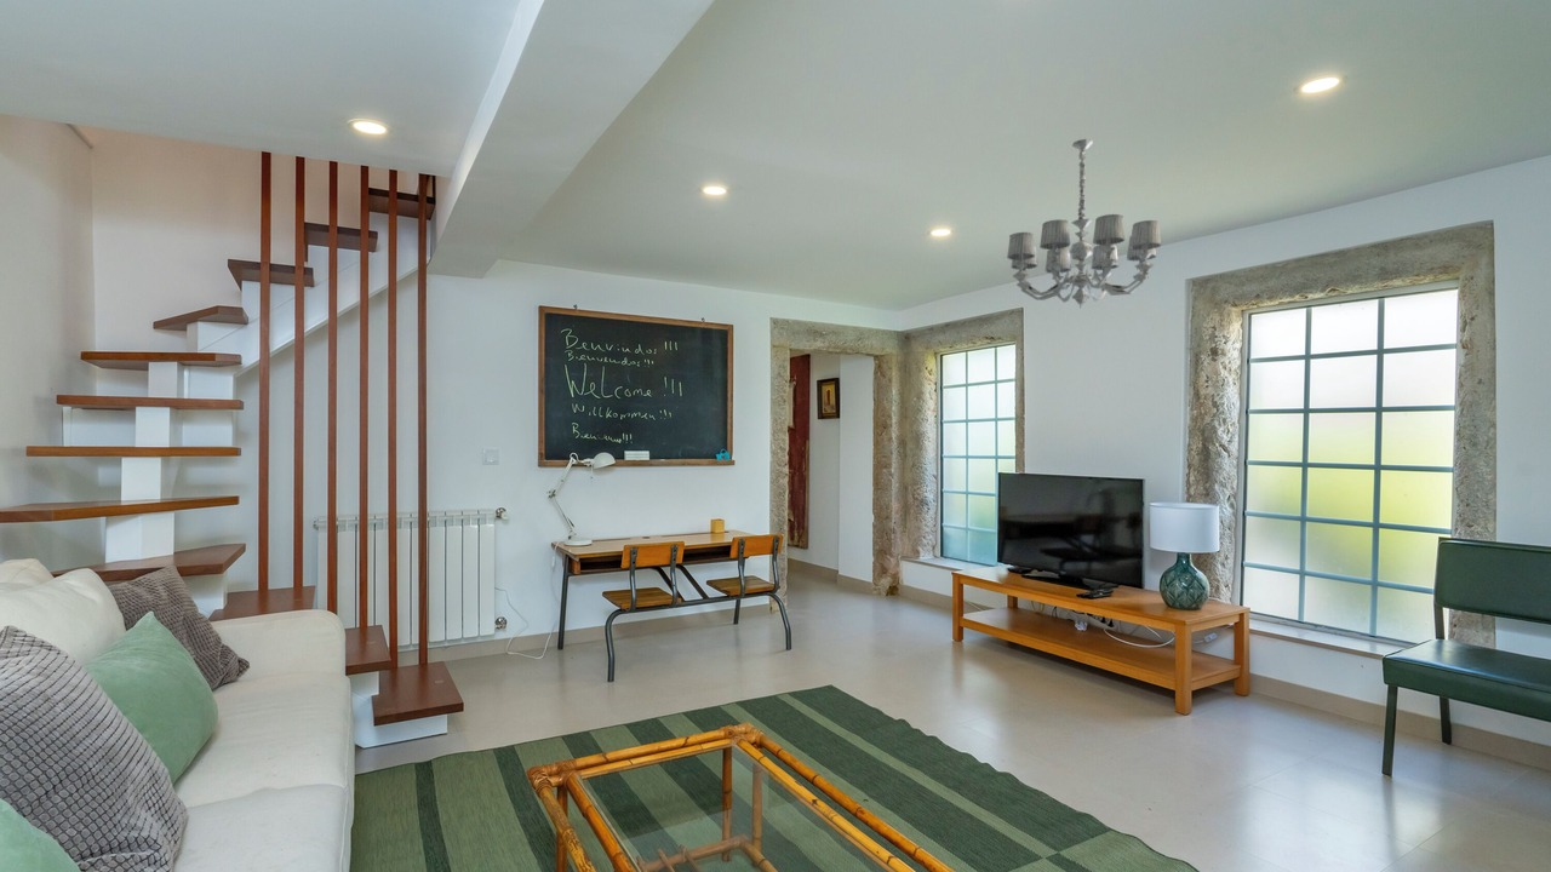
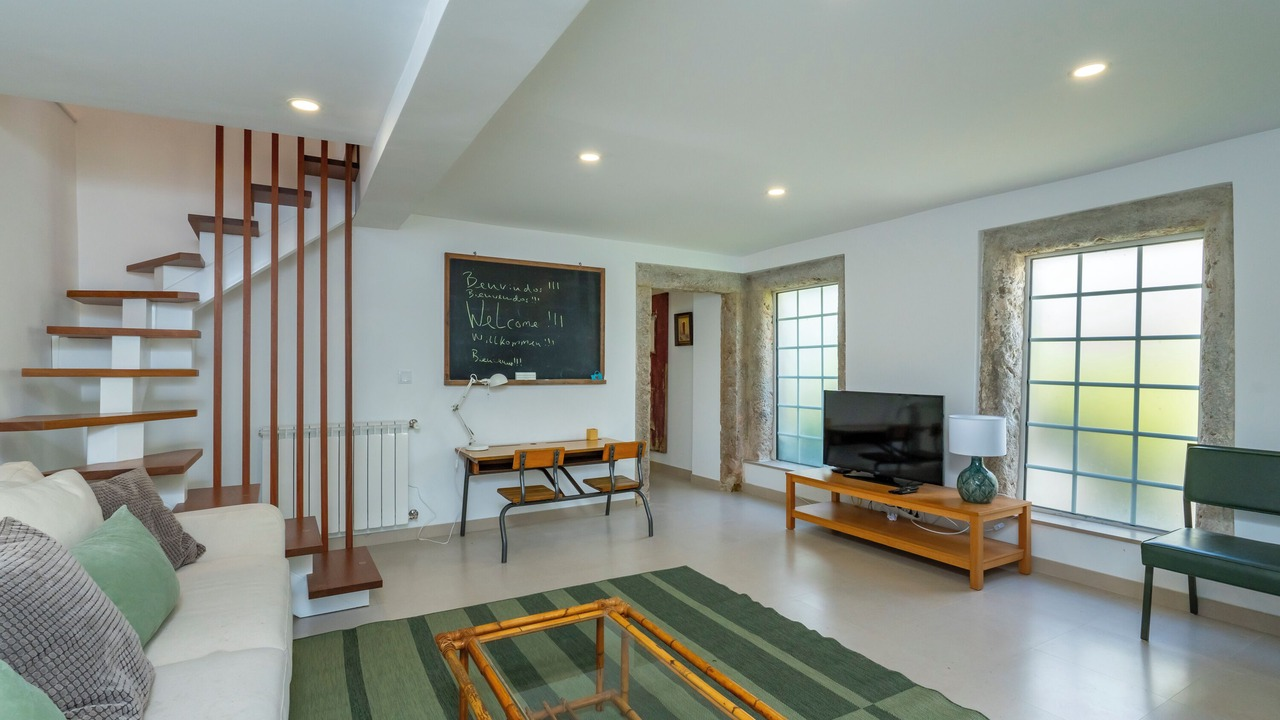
- chandelier (1081, 225)
